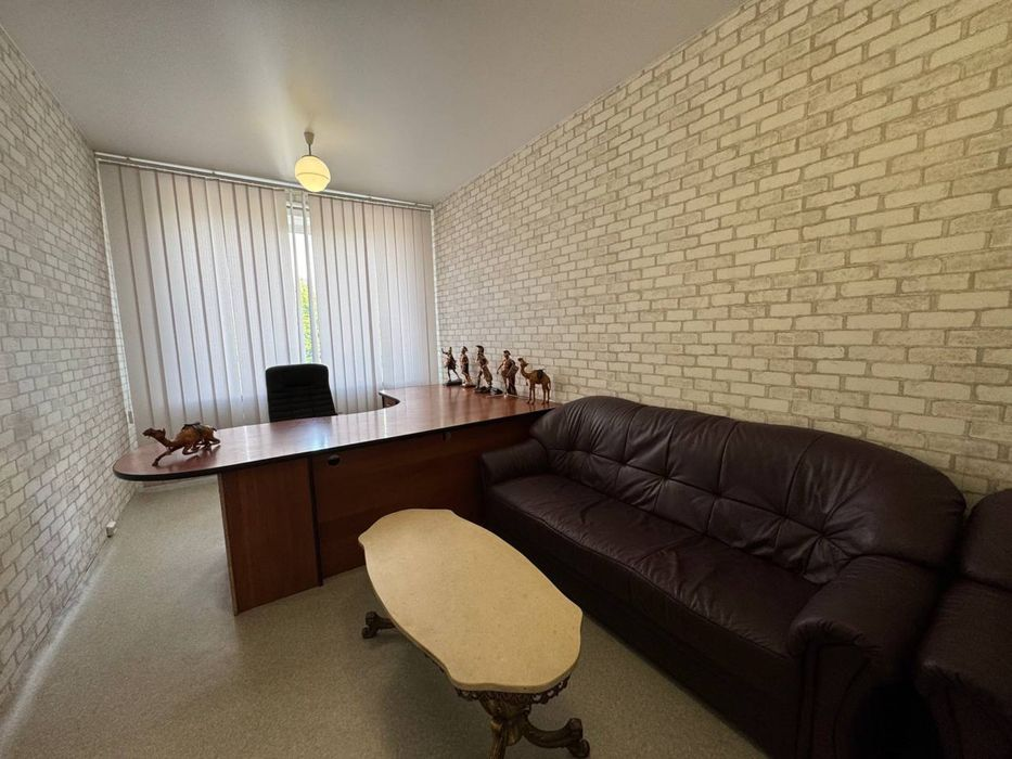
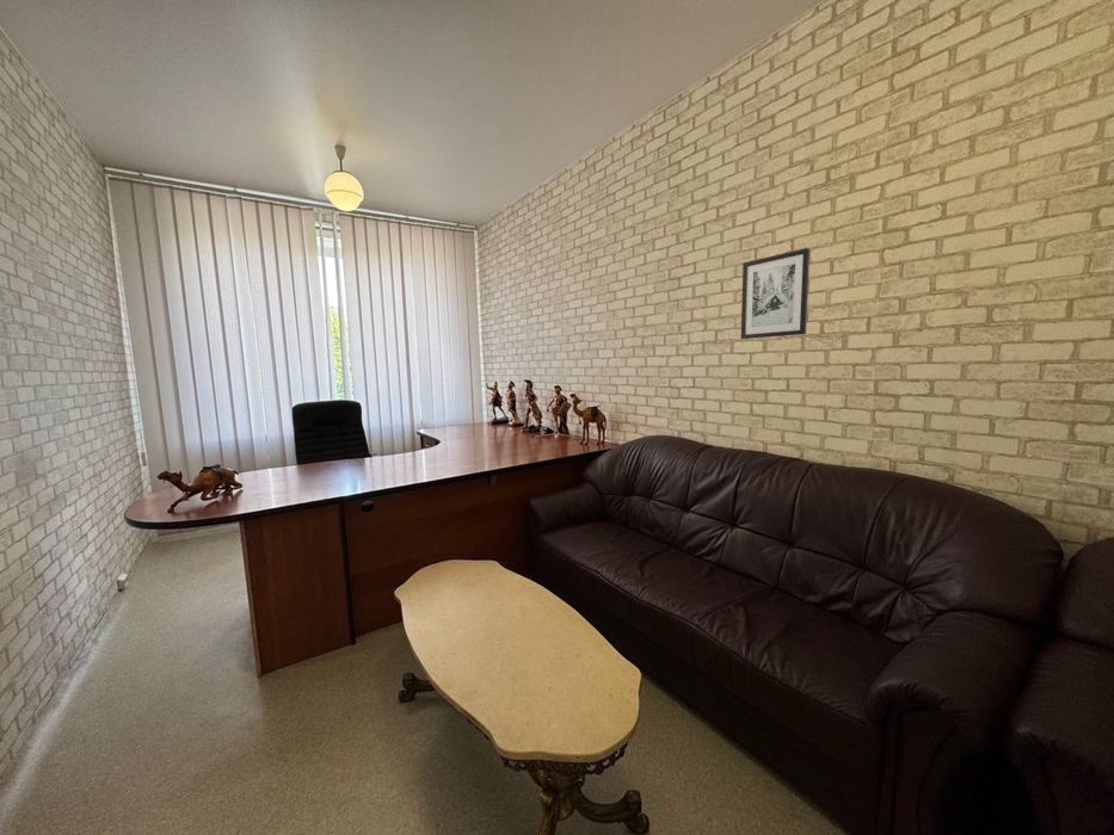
+ wall art (773, 296)
